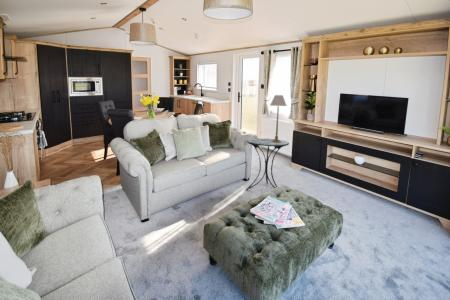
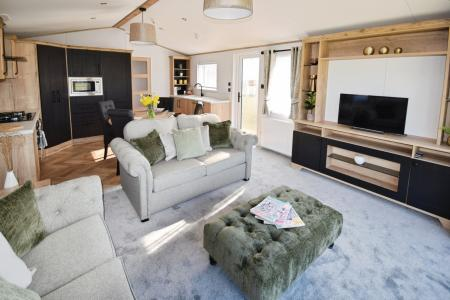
- table lamp (277, 118)
- side table (266, 165)
